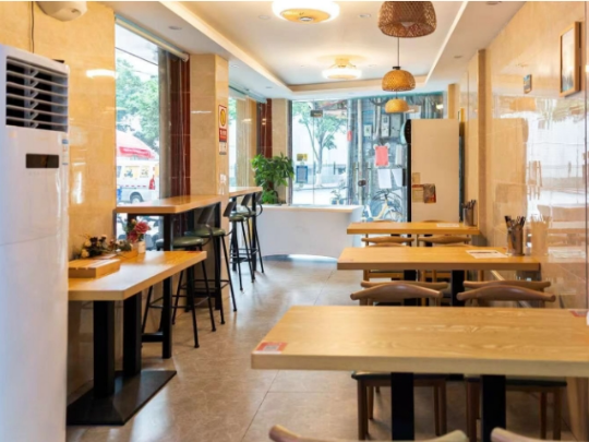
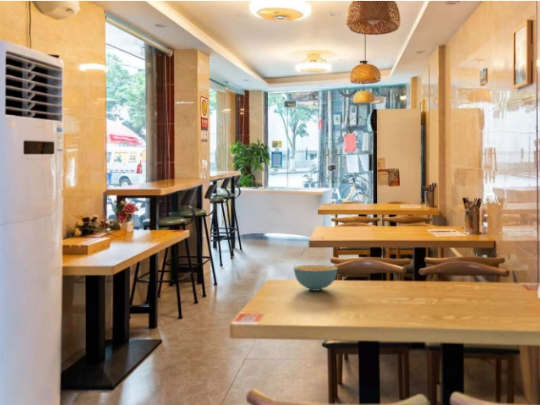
+ cereal bowl (315, 278)
